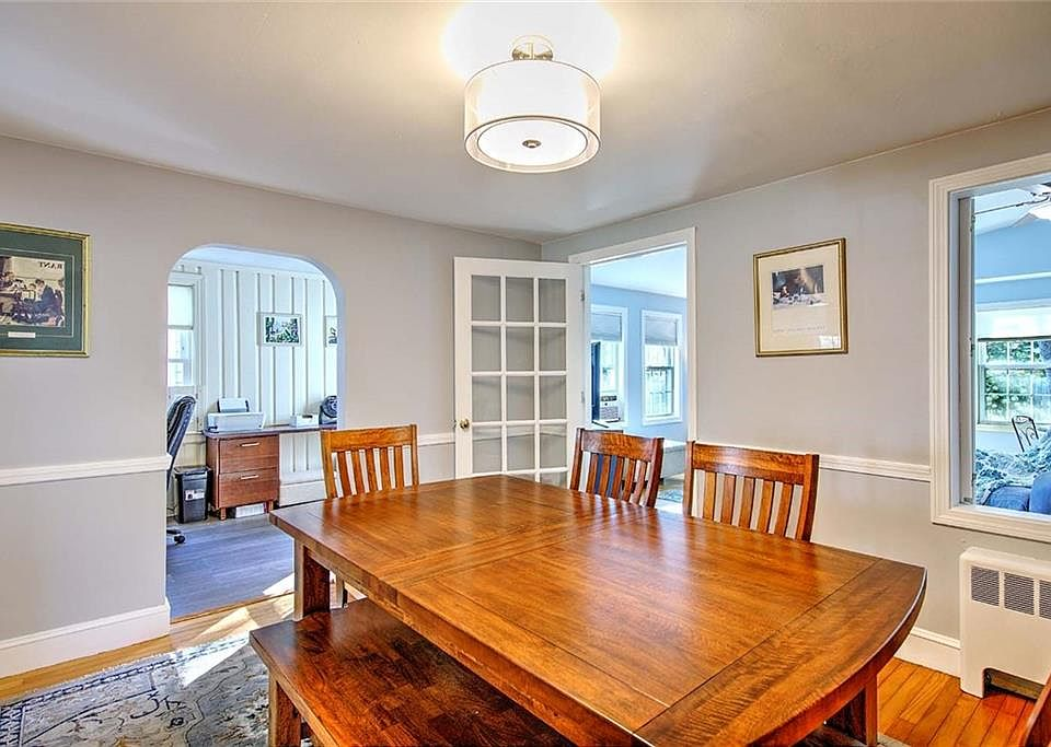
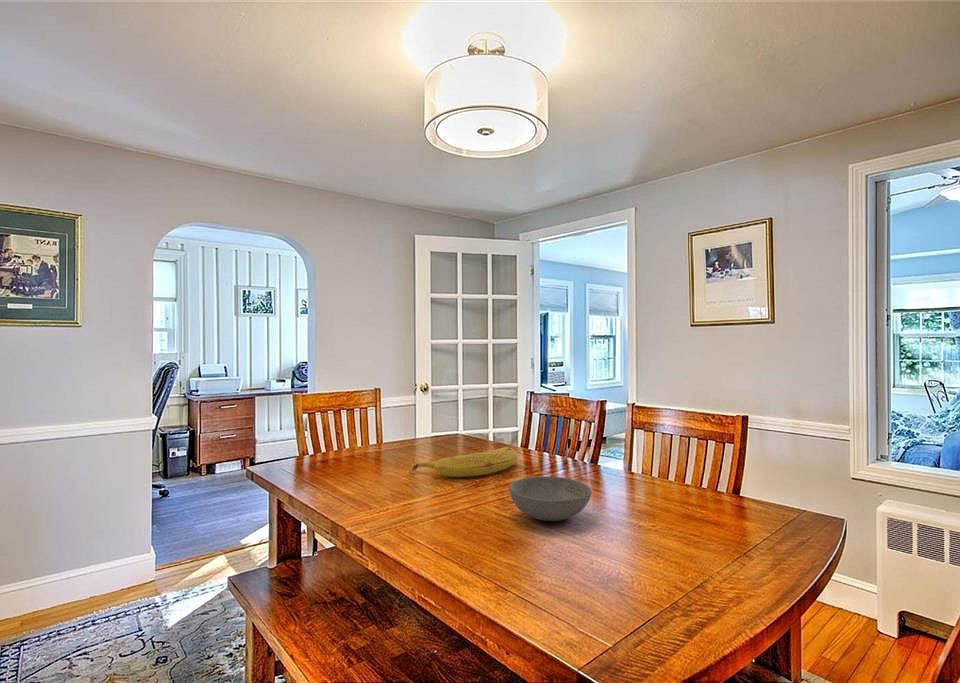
+ fruit (472, 460)
+ bowl (550, 501)
